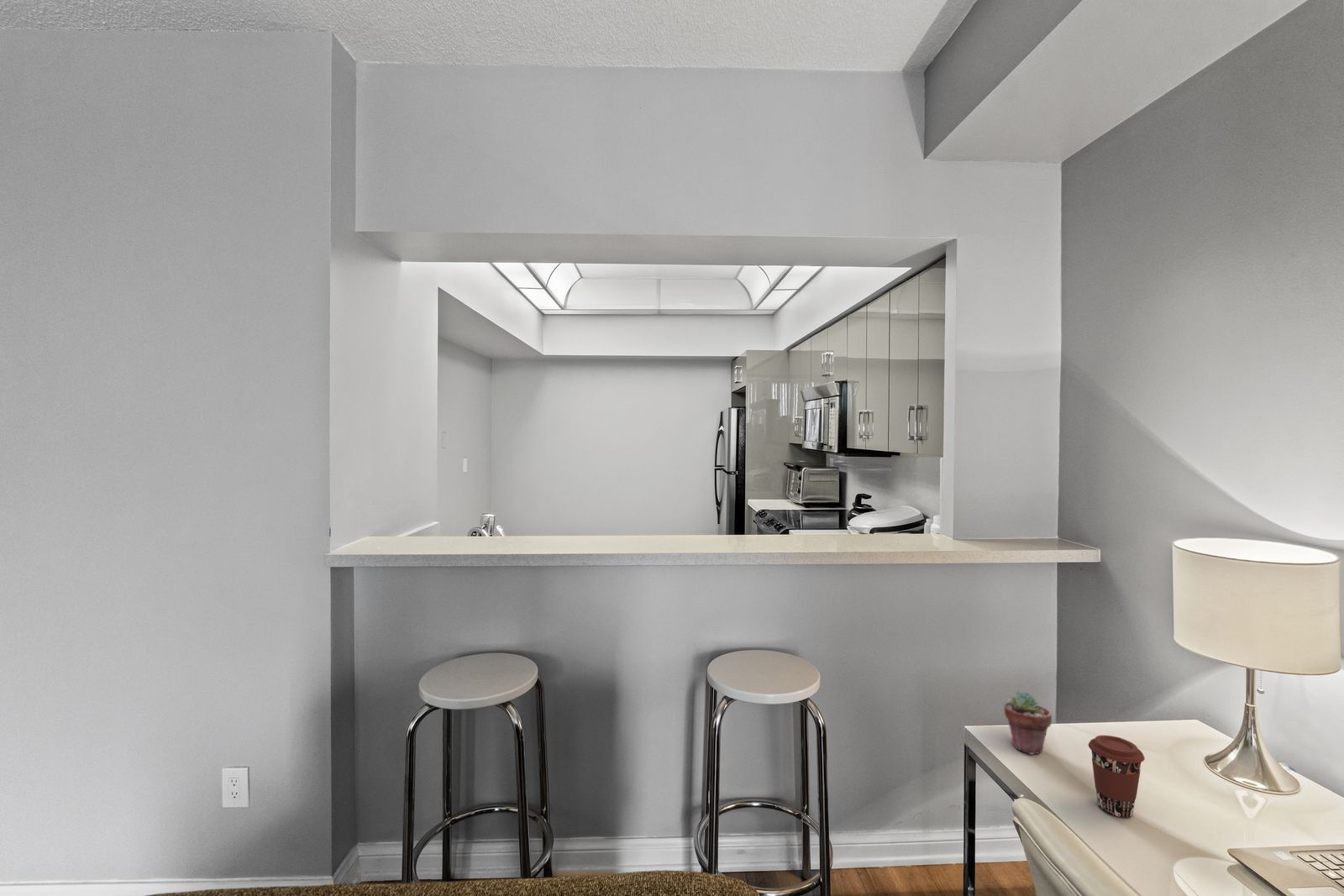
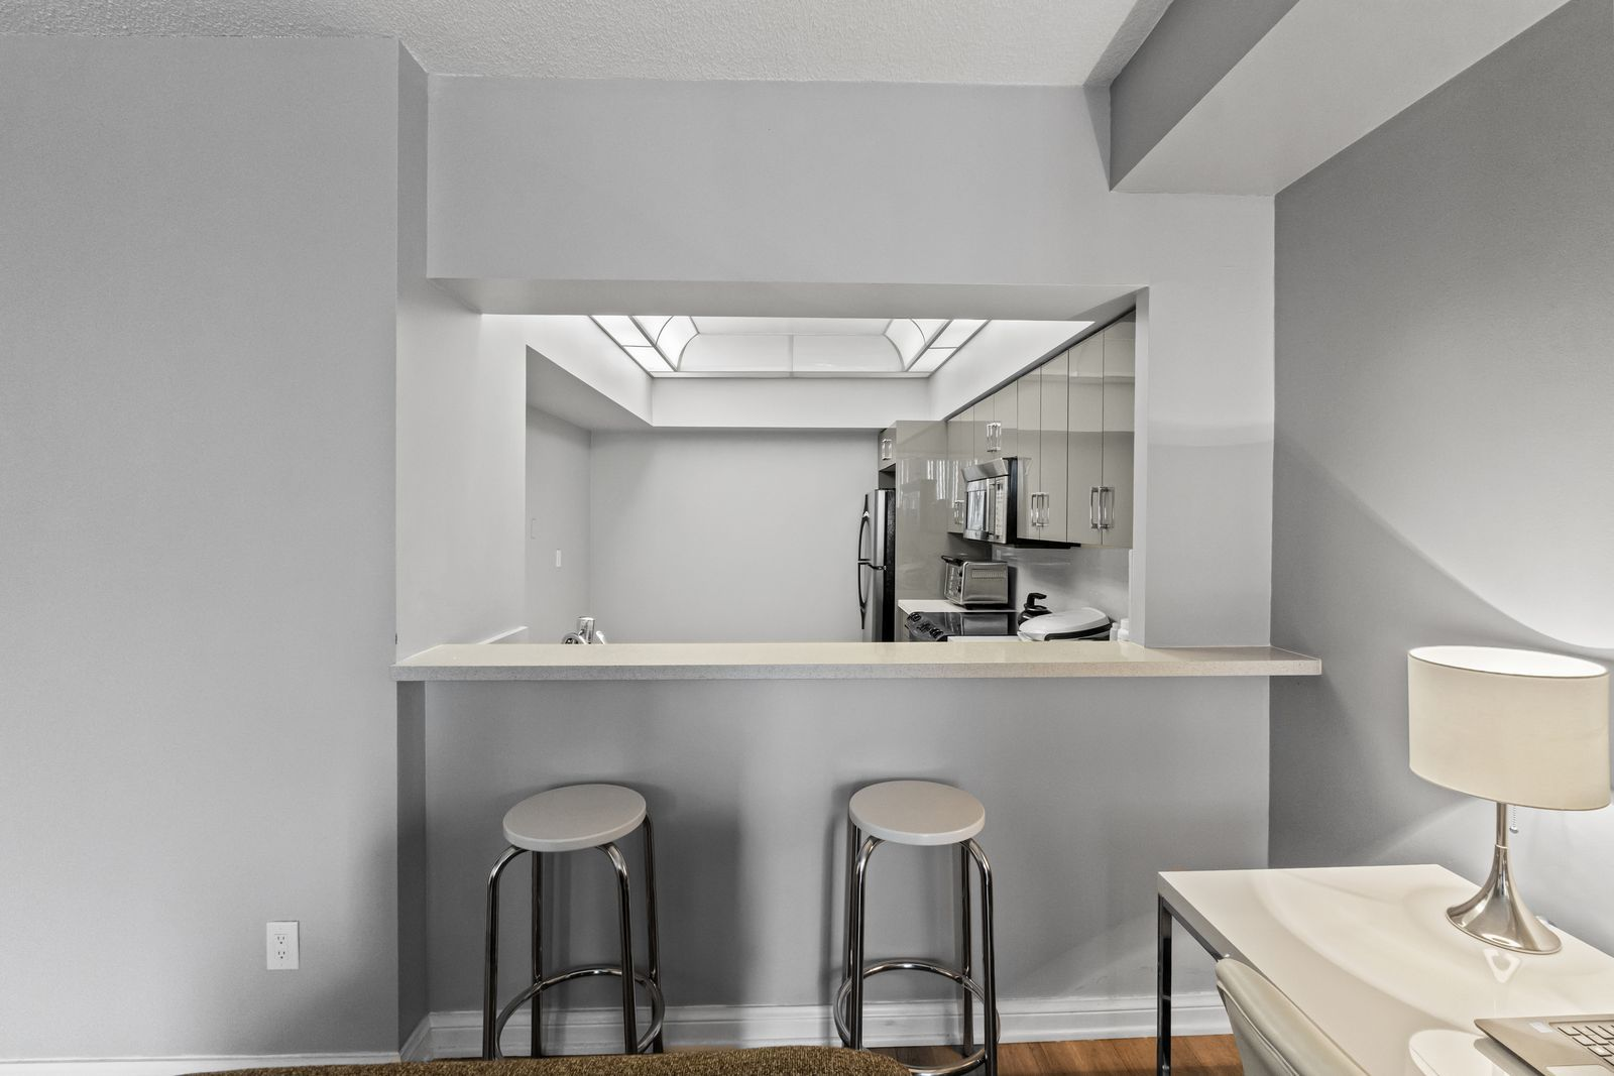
- coffee cup (1116, 776)
- potted succulent (1026, 720)
